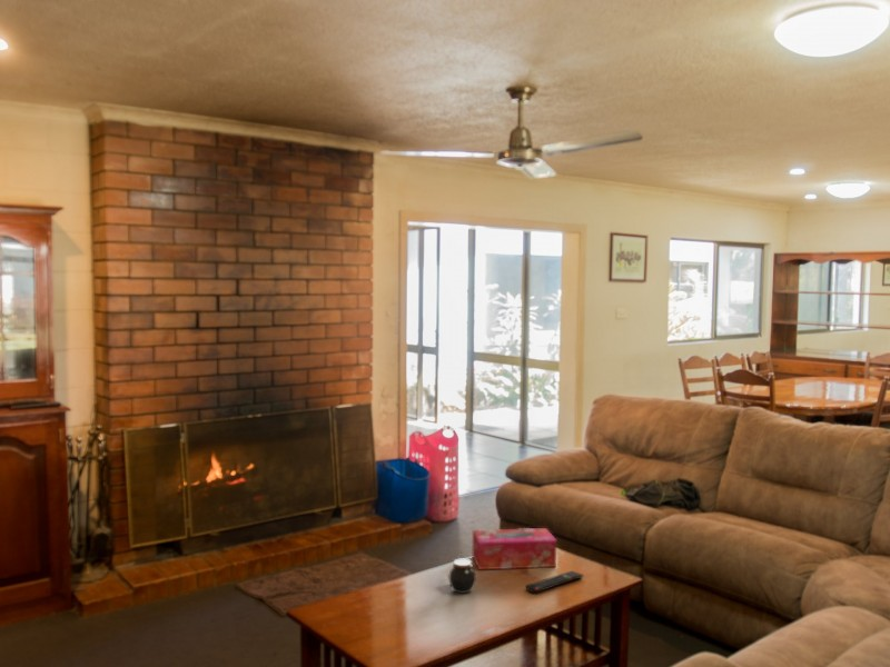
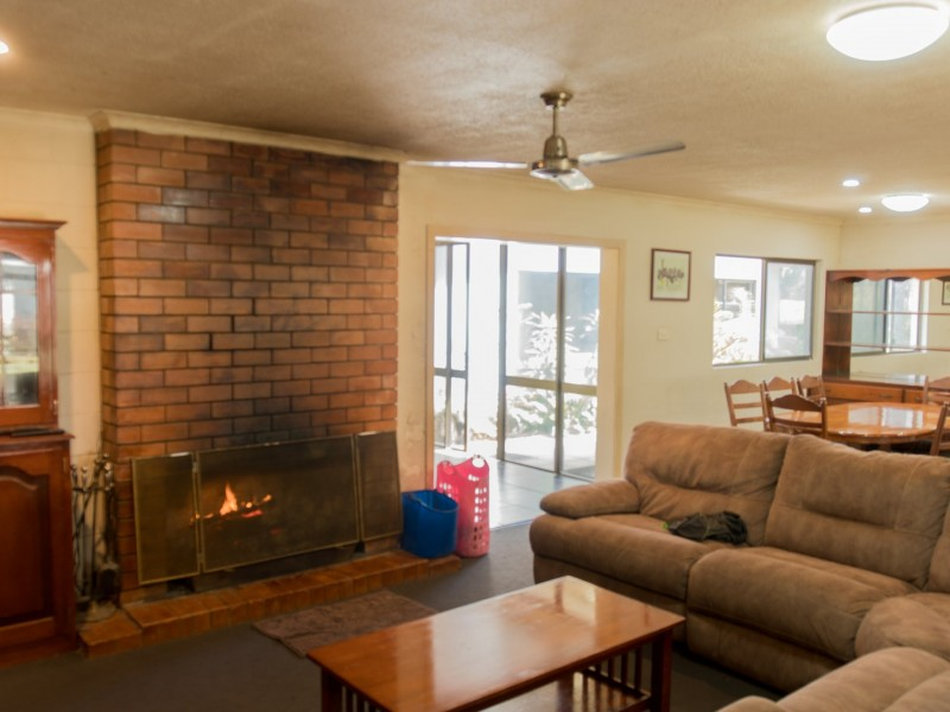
- remote control (554, 581)
- jar (462, 575)
- tissue box (513, 548)
